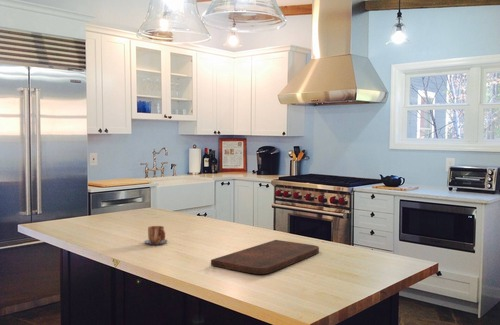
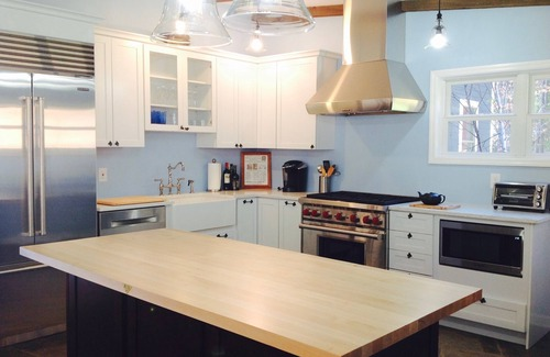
- mug (156, 235)
- cutting board (270, 255)
